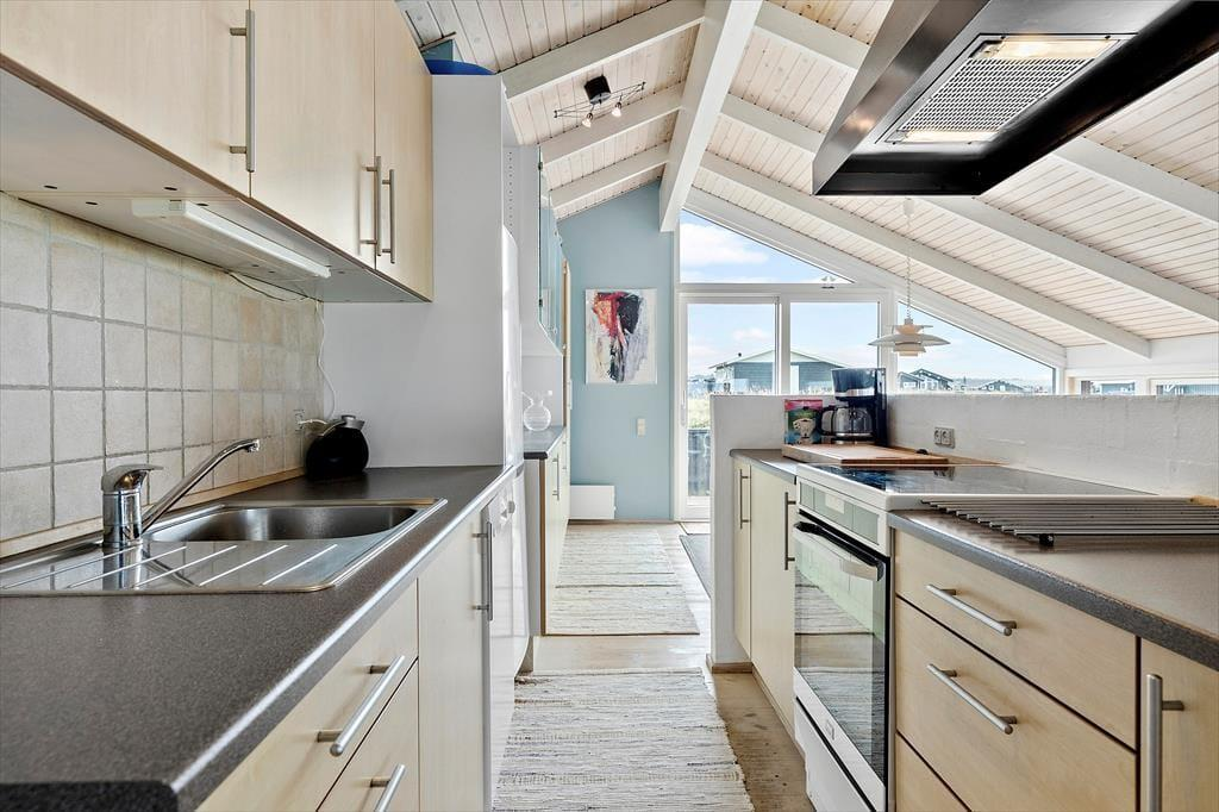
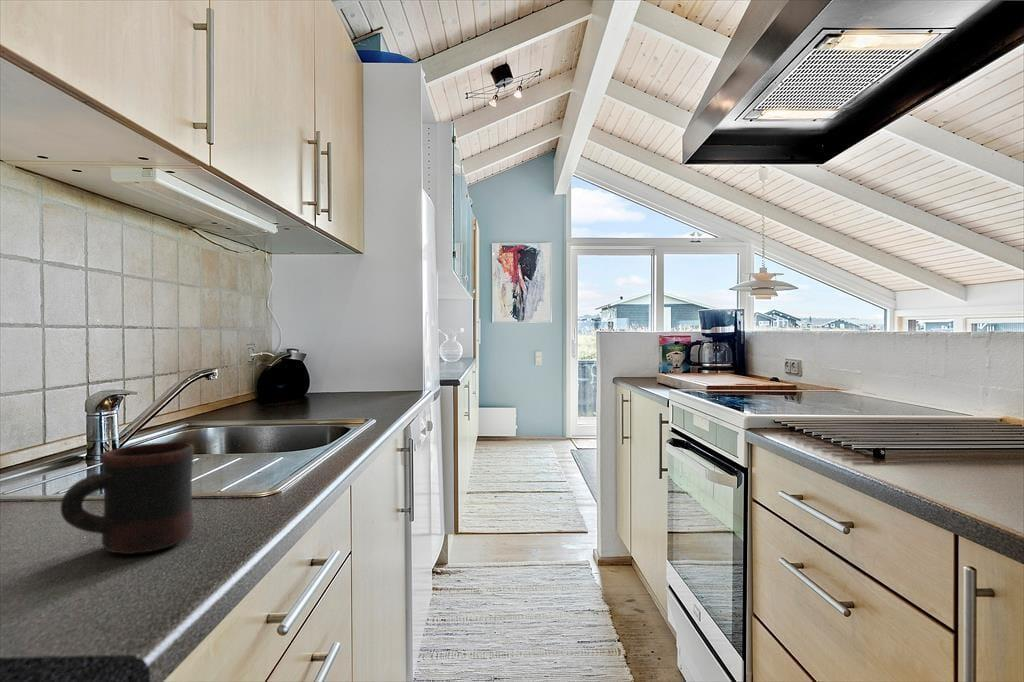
+ mug (130, 500)
